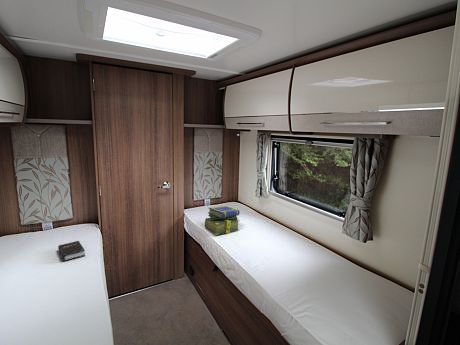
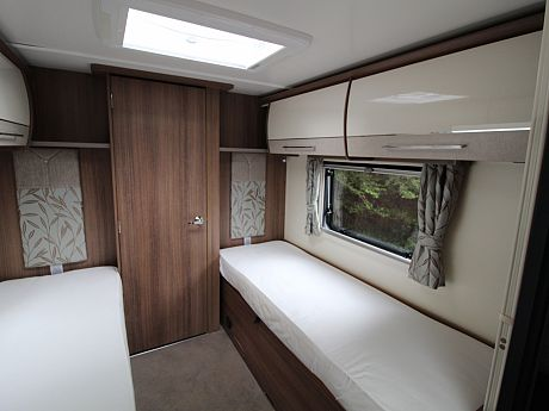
- hardback book (71, 250)
- stack of books (222, 218)
